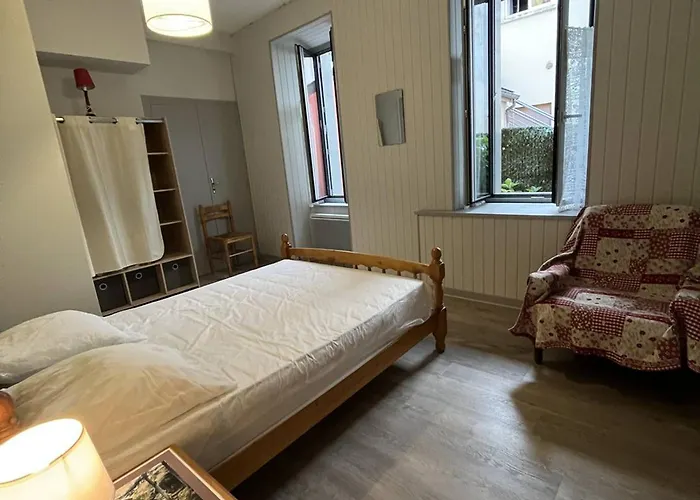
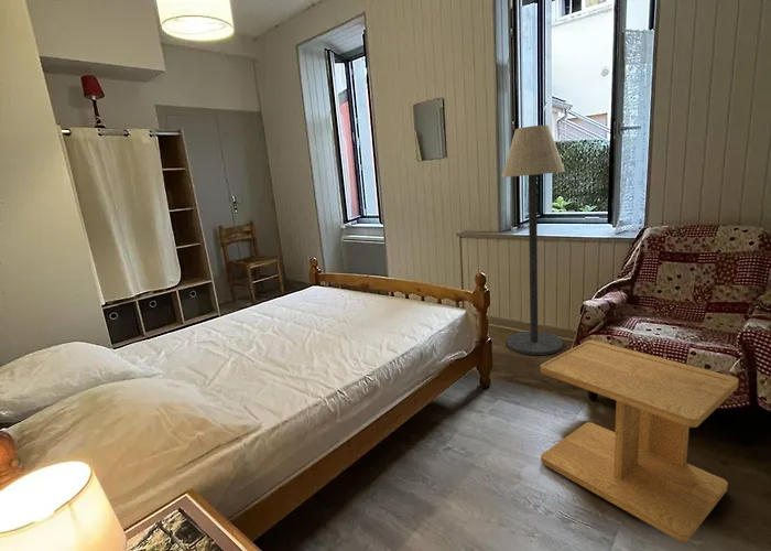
+ side table (629, 425)
+ floor lamp (533, 241)
